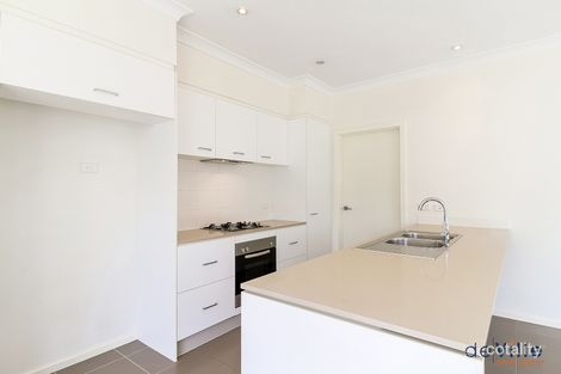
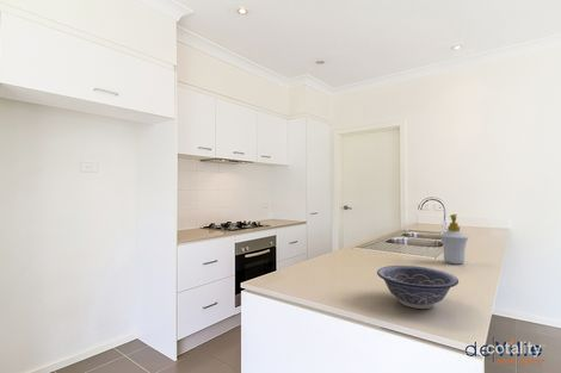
+ soap bottle (454, 238)
+ decorative bowl (415, 288)
